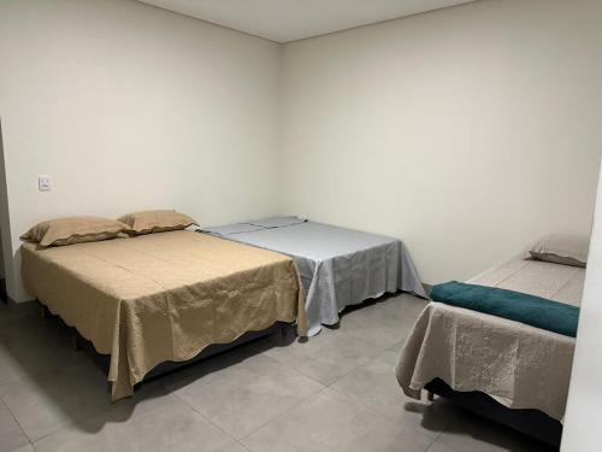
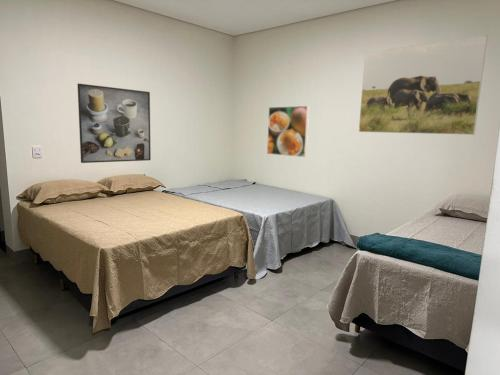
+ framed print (117, 125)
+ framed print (286, 131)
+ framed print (415, 90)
